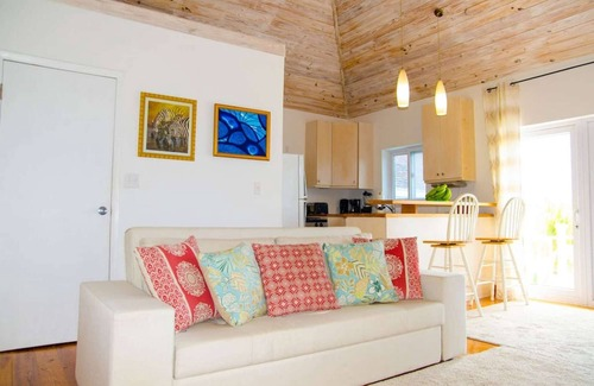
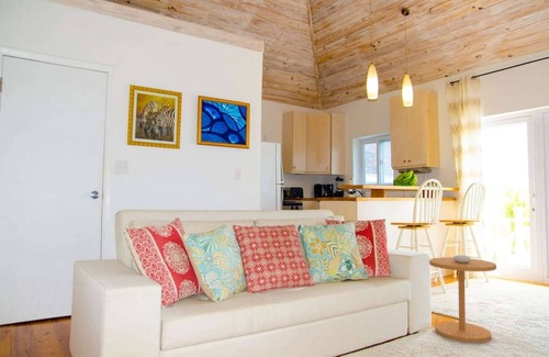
+ side table (461, 293)
